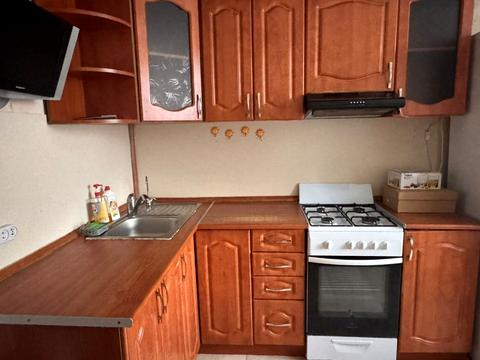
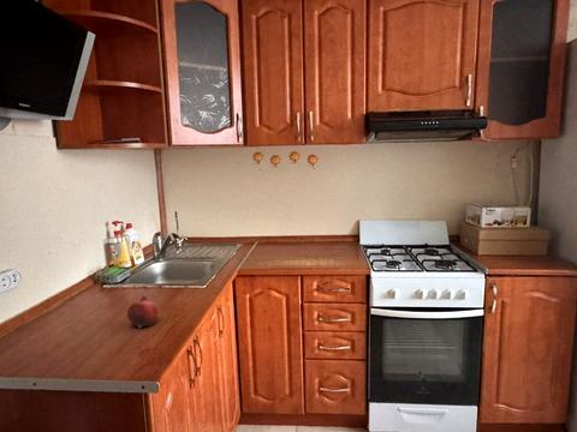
+ fruit (142, 310)
